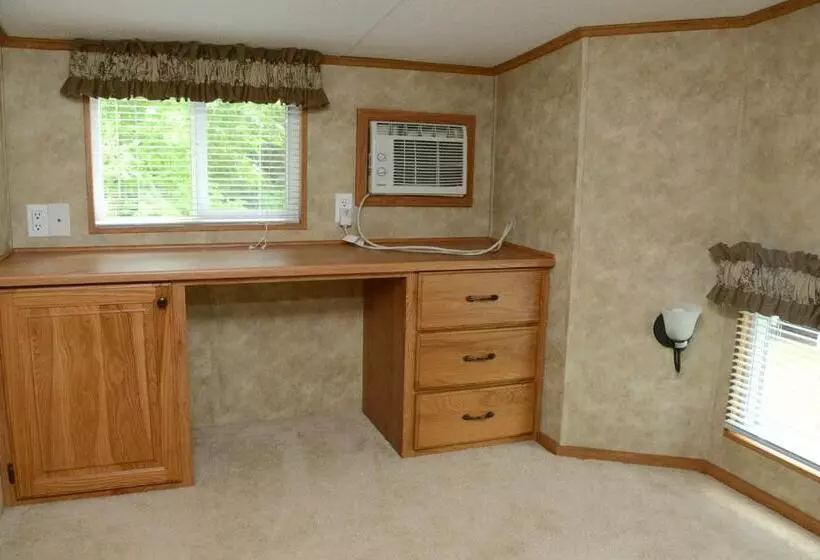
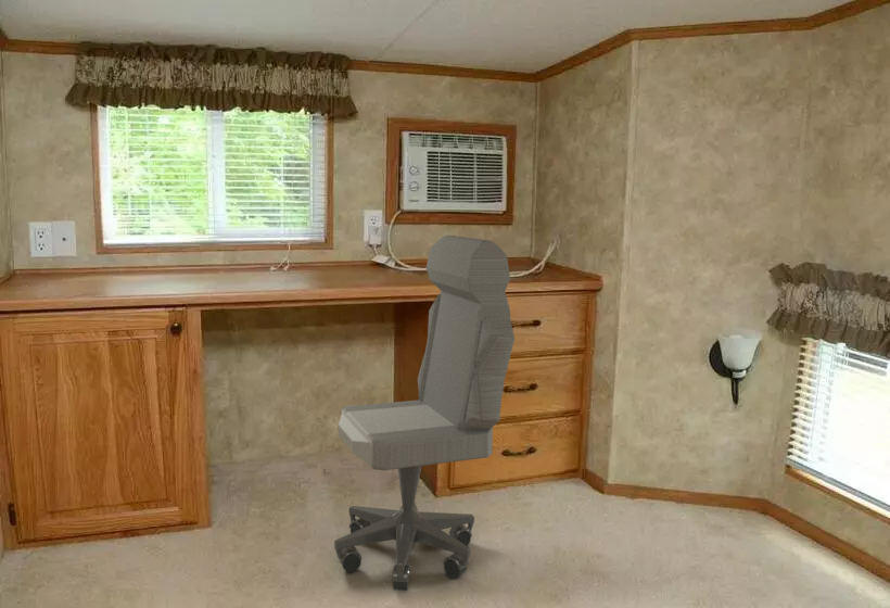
+ office chair (411, 401)
